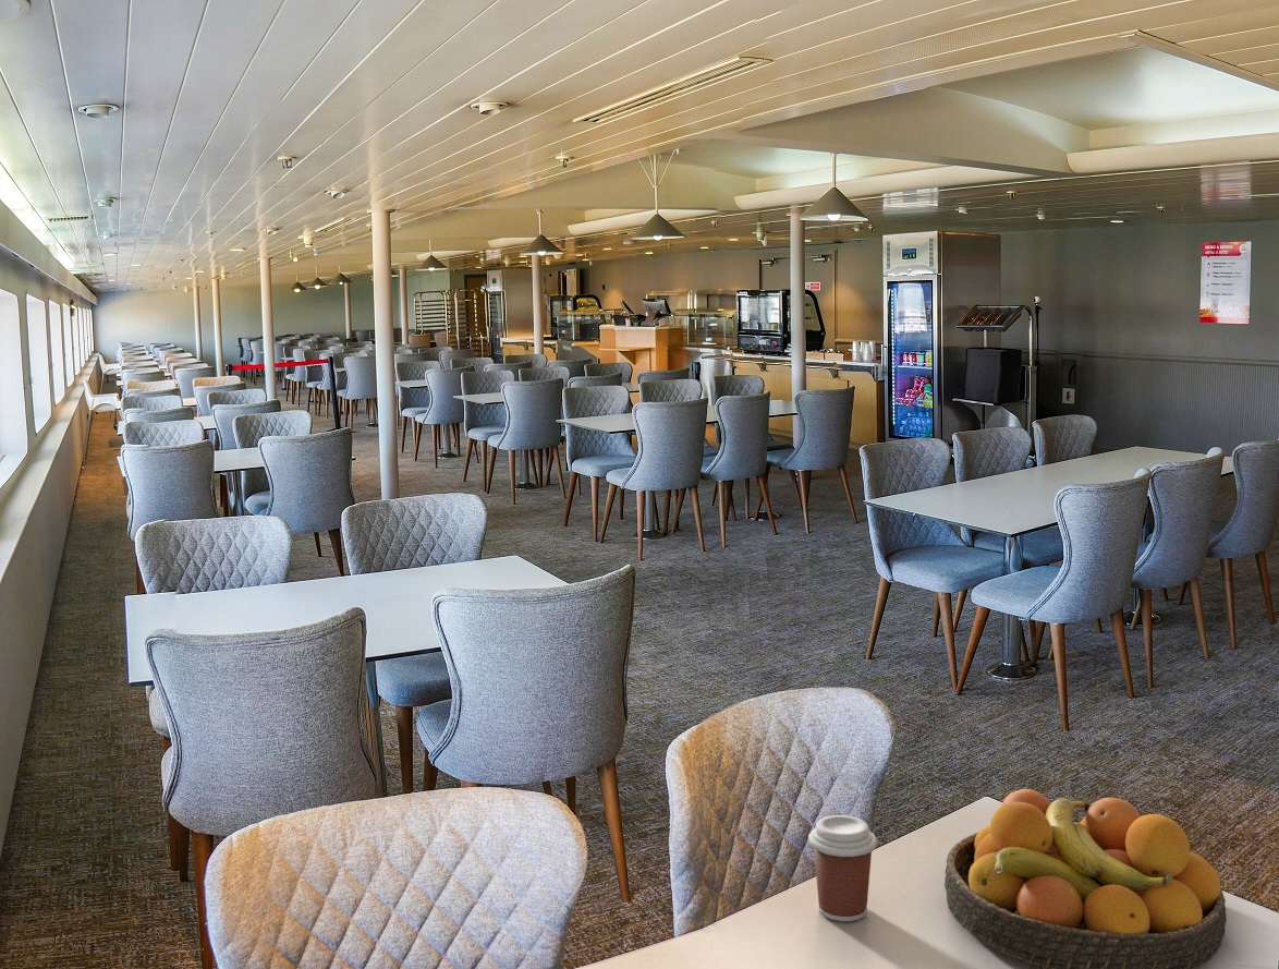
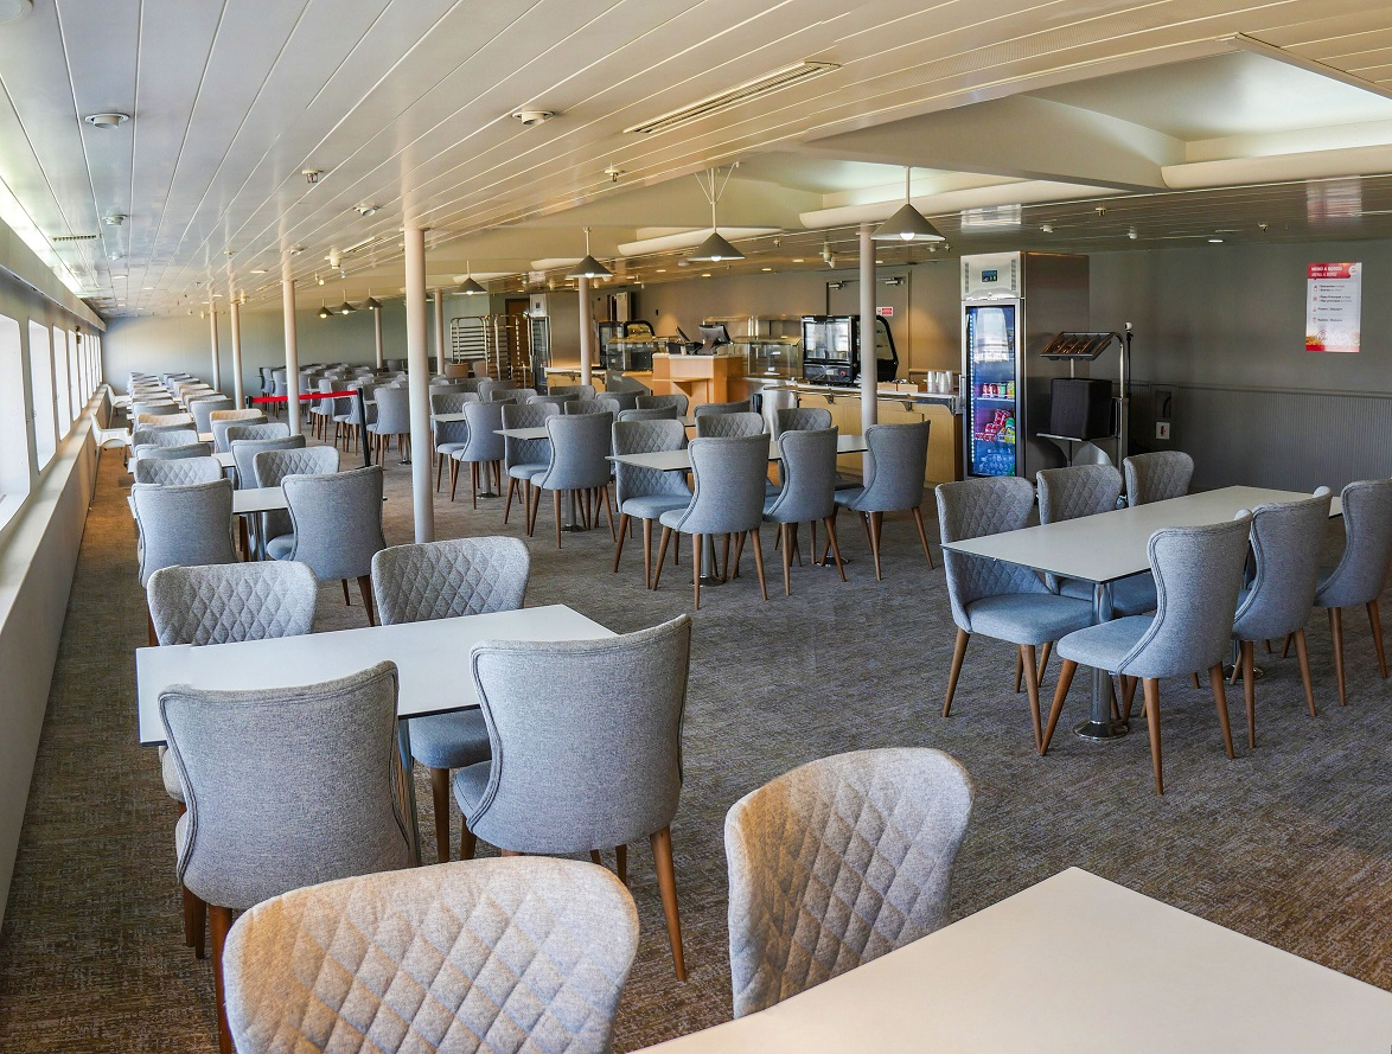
- coffee cup (842, 868)
- fruit bowl (1080, 857)
